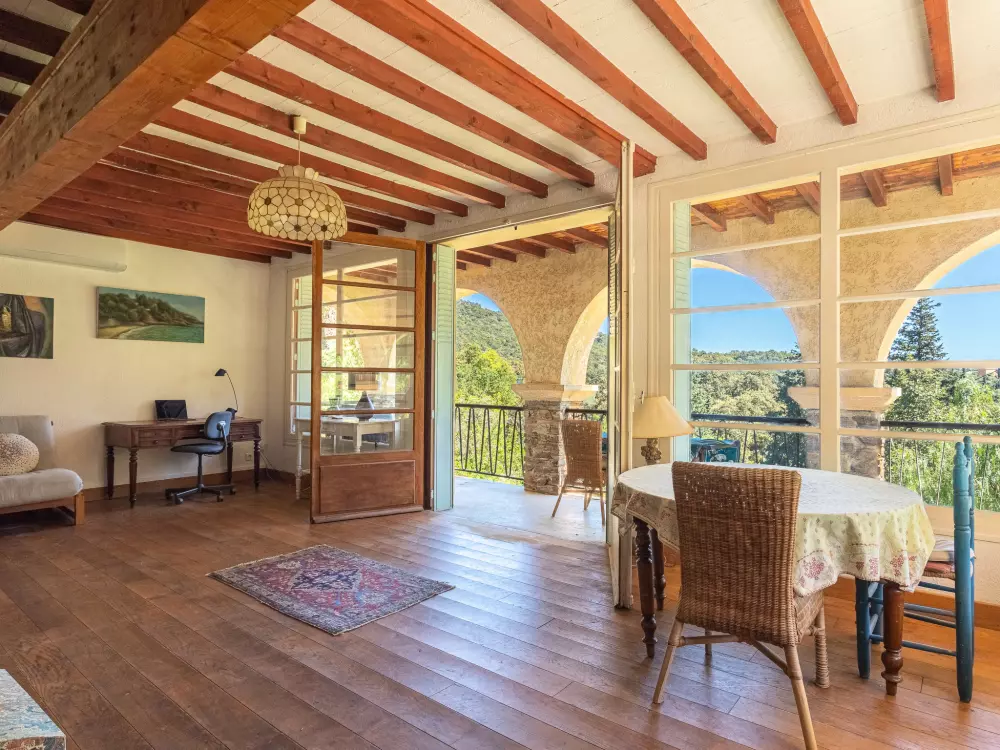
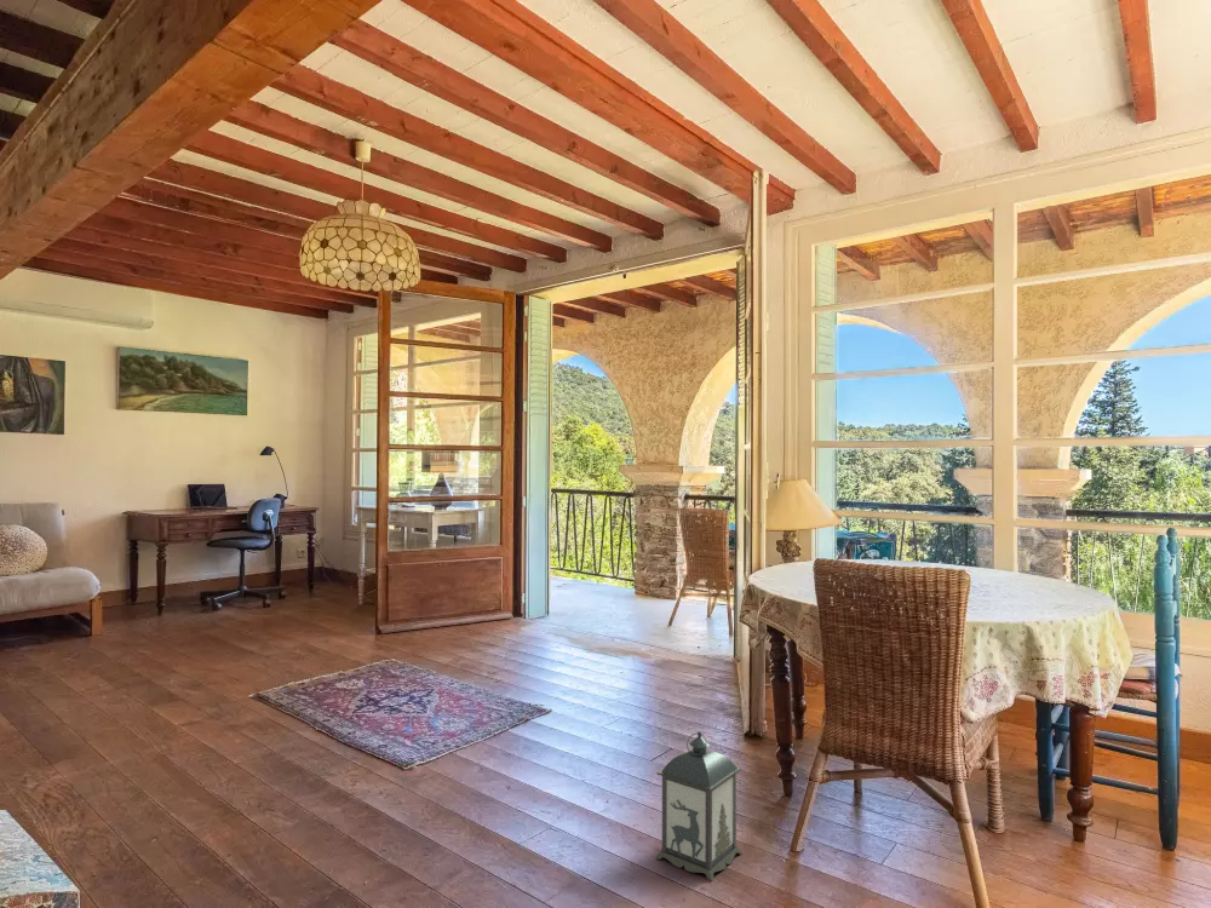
+ lantern (699, 793)
